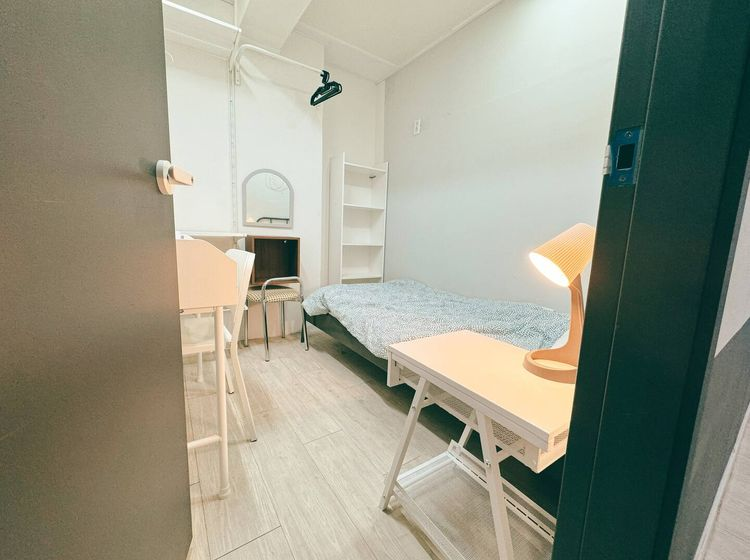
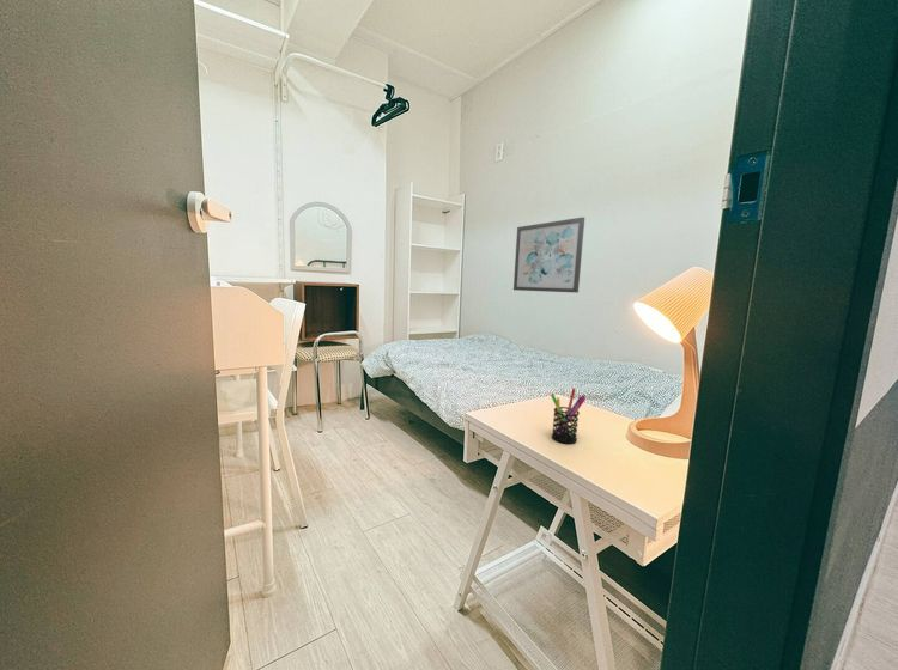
+ pen holder (564, 412)
+ wall art (545, 257)
